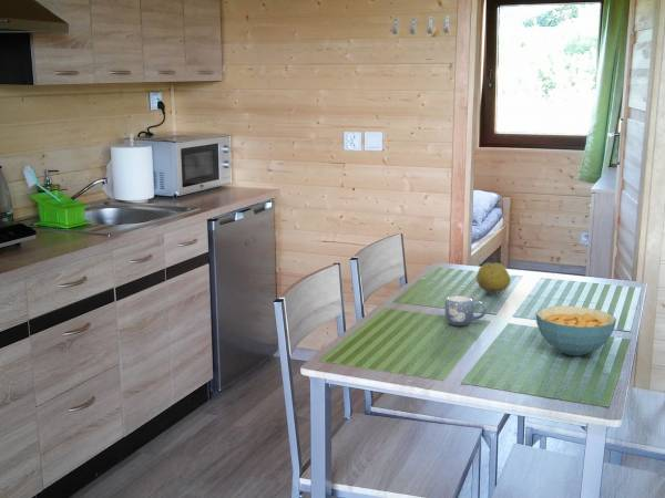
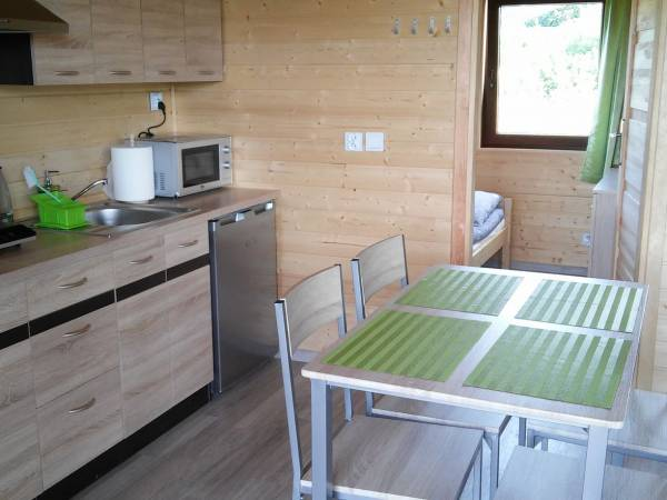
- fruit (493, 278)
- mug (464, 311)
- cereal bowl (574, 333)
